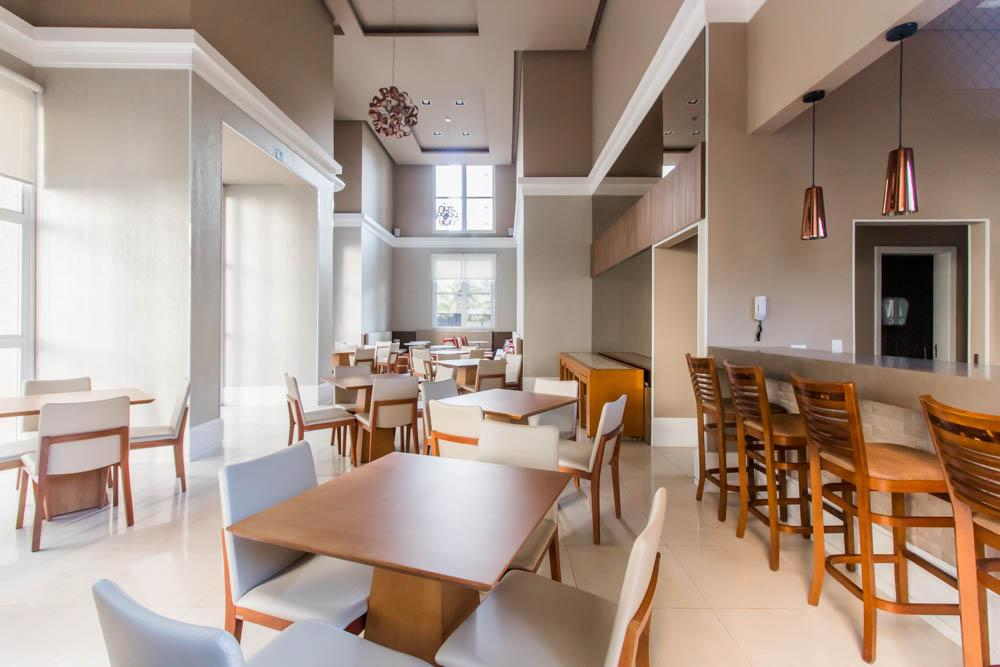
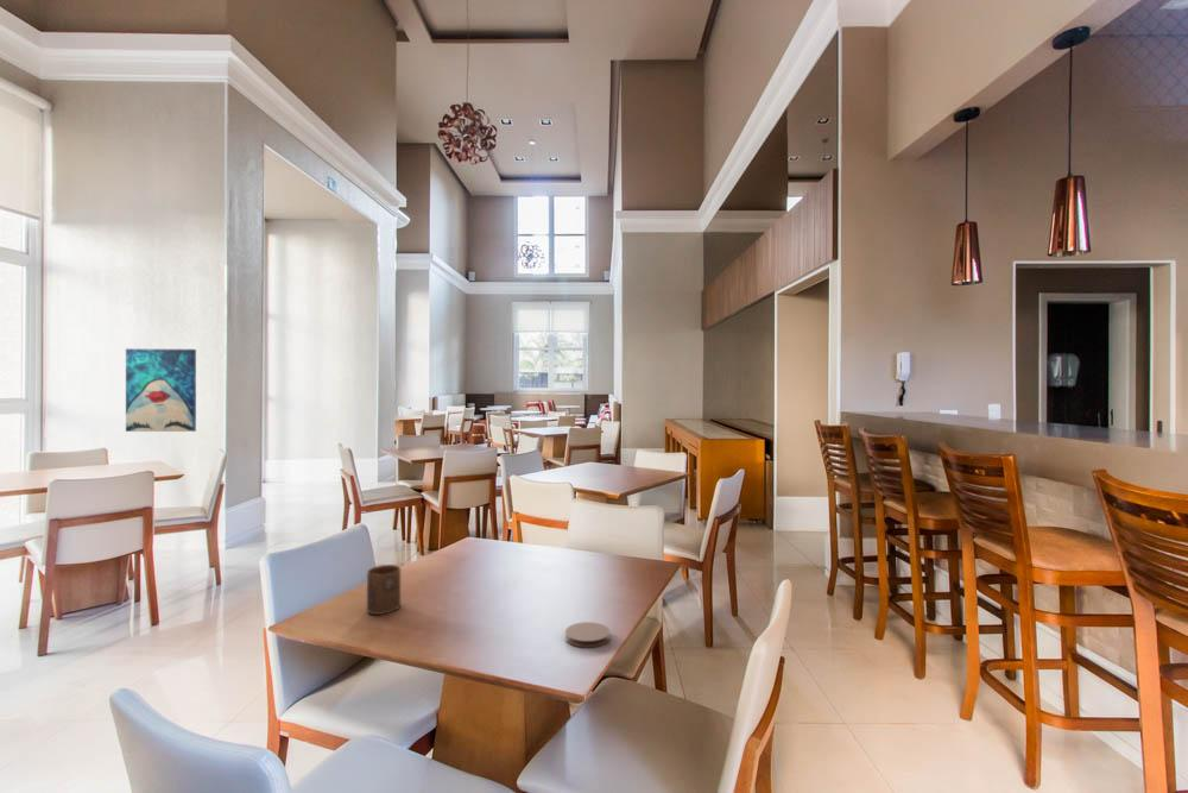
+ cup (383, 589)
+ wall art (160, 390)
+ coaster (587, 634)
